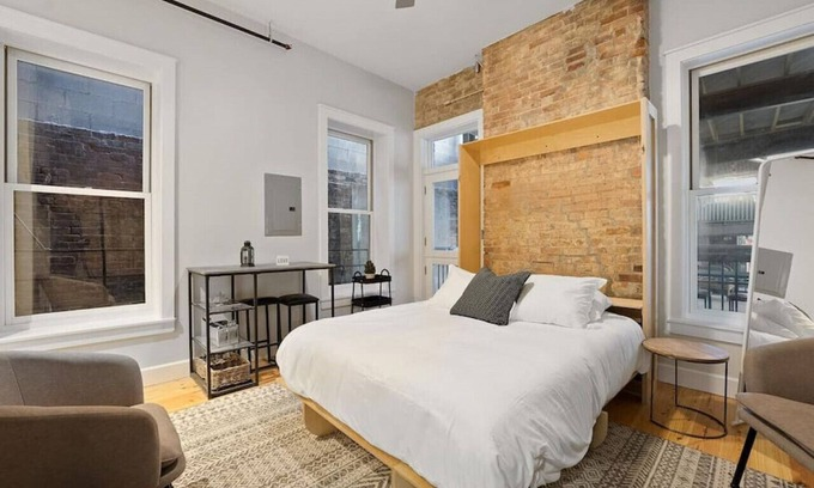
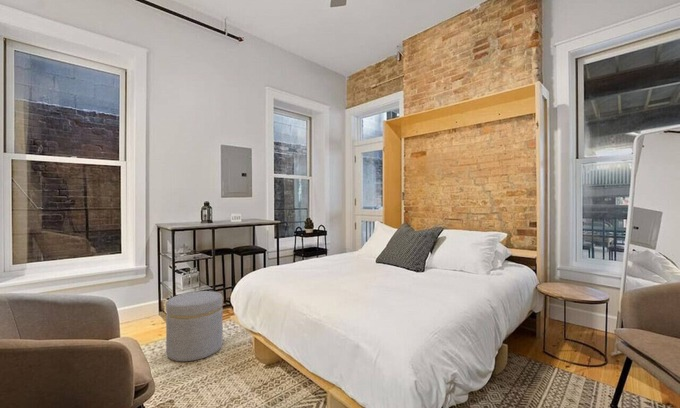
+ ottoman (195, 323)
